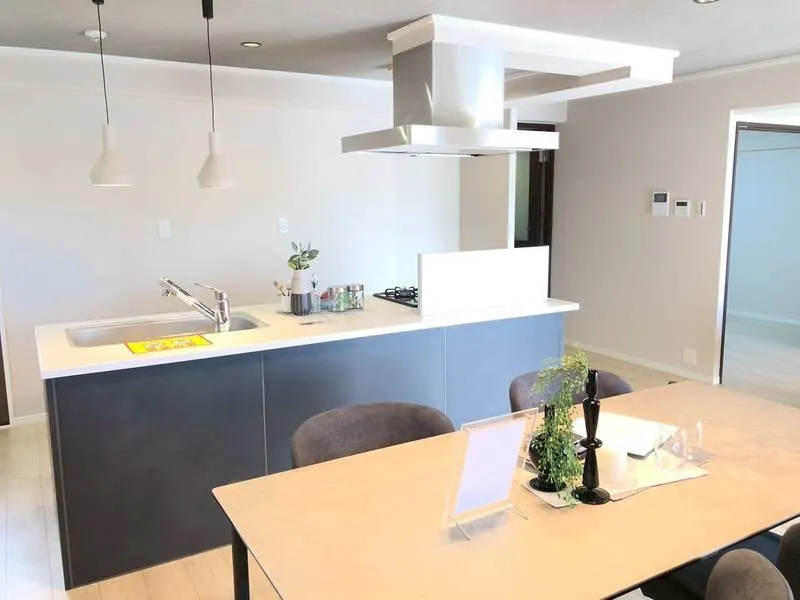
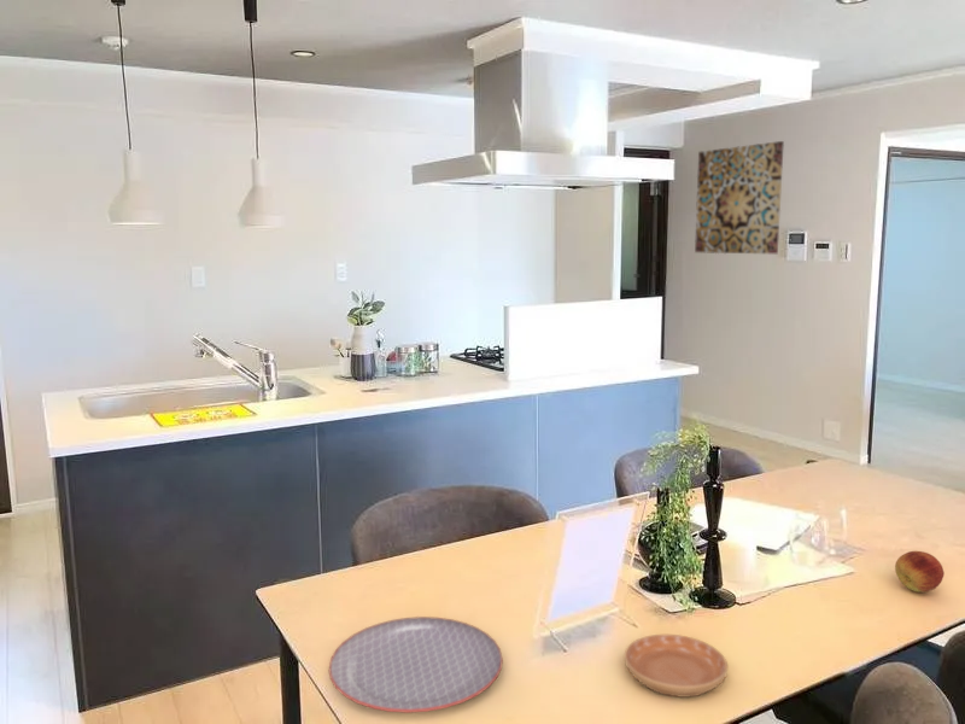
+ saucer (674, 666)
+ wall art (736, 200)
+ fruit (918, 571)
+ plate (416, 664)
